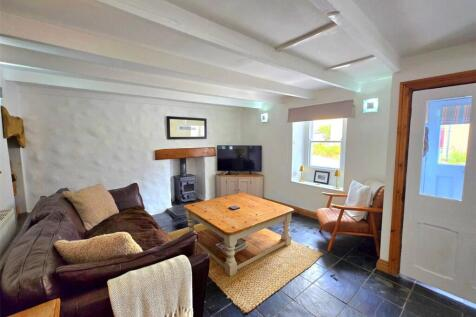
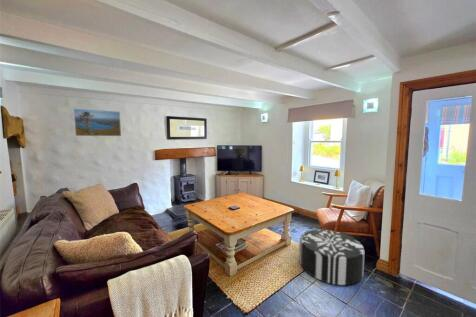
+ pouf (329, 254)
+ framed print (98, 123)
